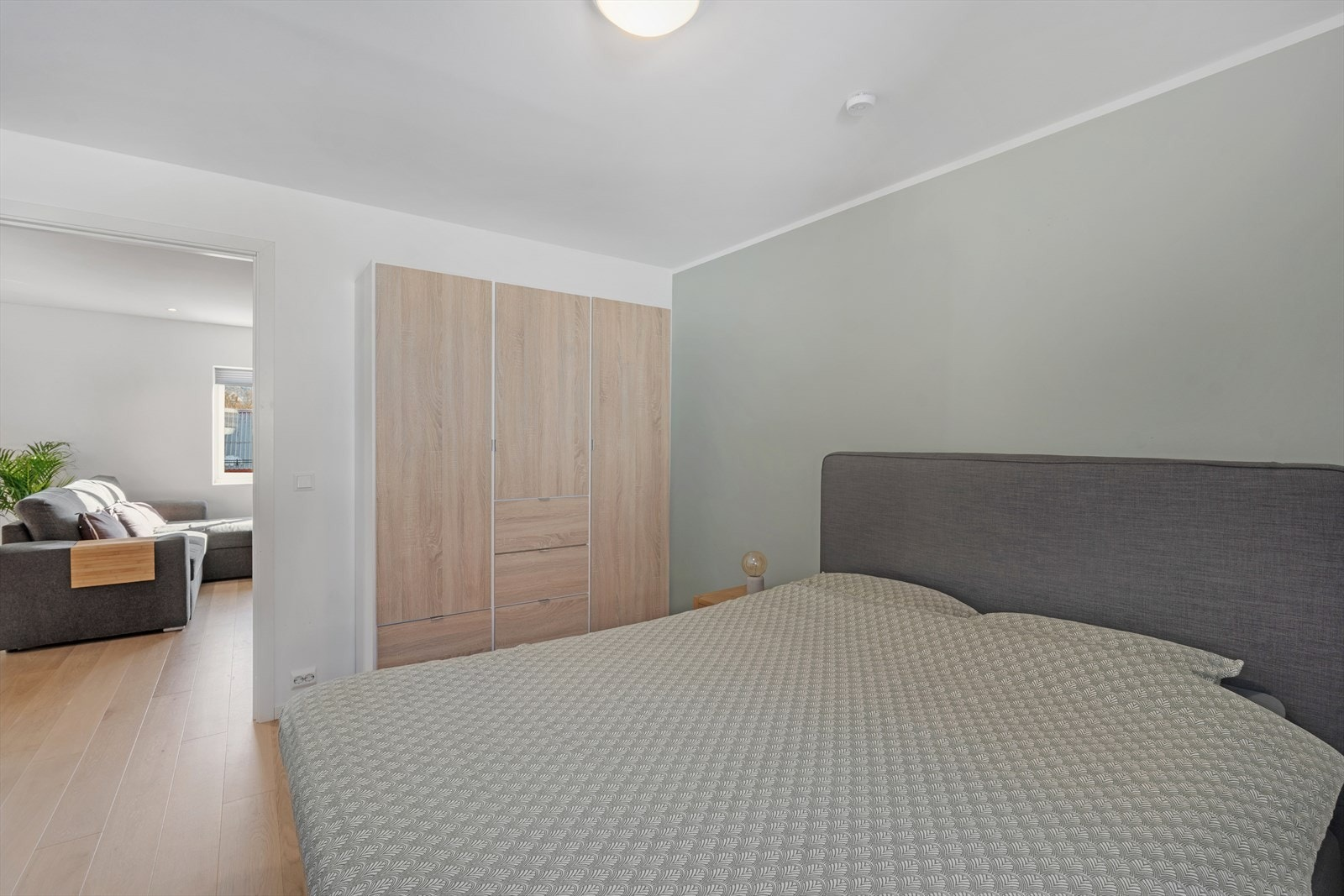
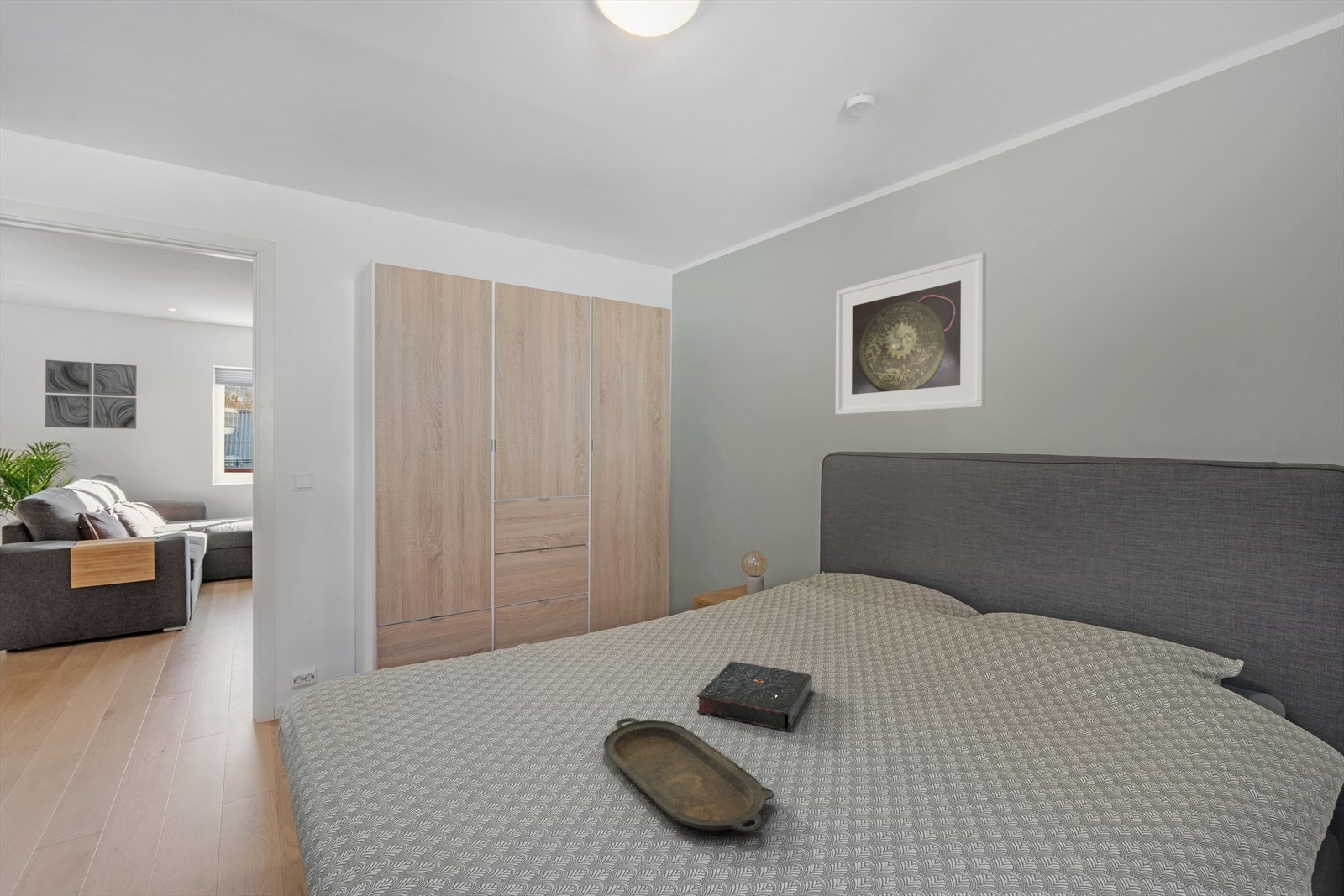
+ book (757, 691)
+ serving tray (678, 771)
+ wall art (93, 394)
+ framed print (902, 342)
